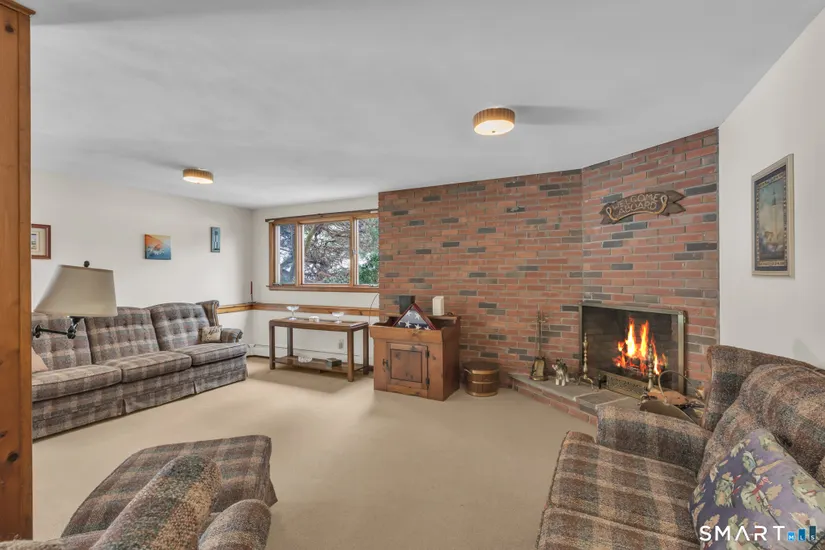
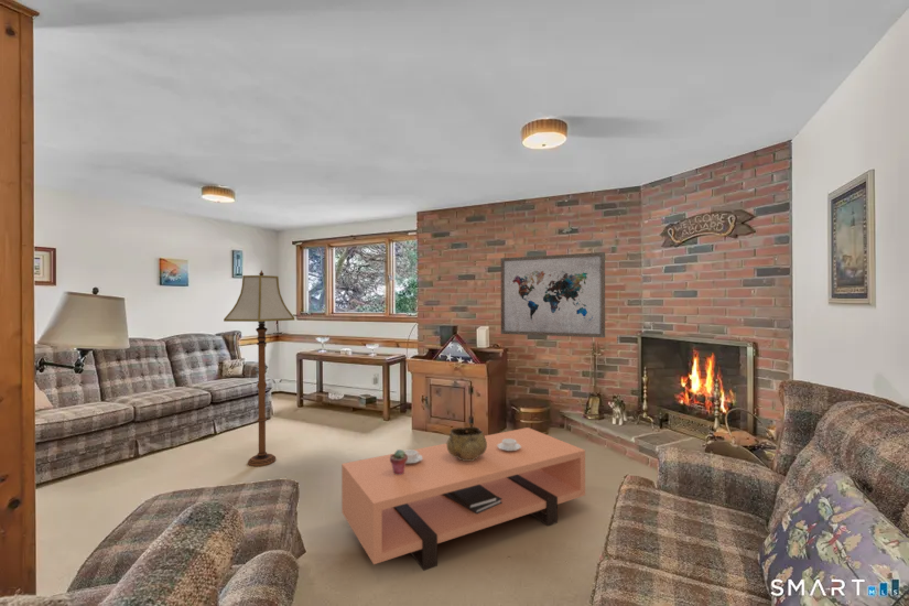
+ coffee table (468, 484)
+ decorative bowl (466, 443)
+ potted succulent (398, 459)
+ floor lamp (261, 365)
+ wall art (550, 295)
